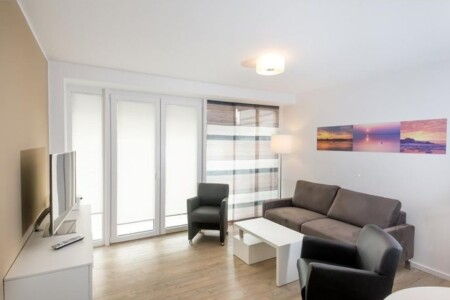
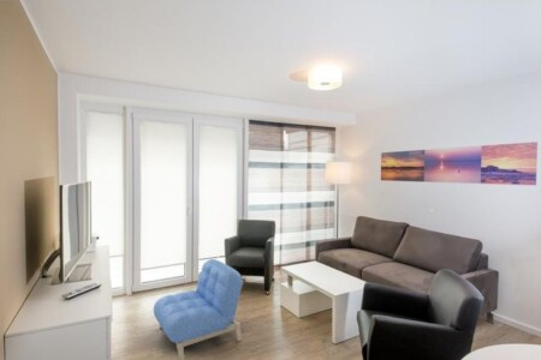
+ armchair (197, 301)
